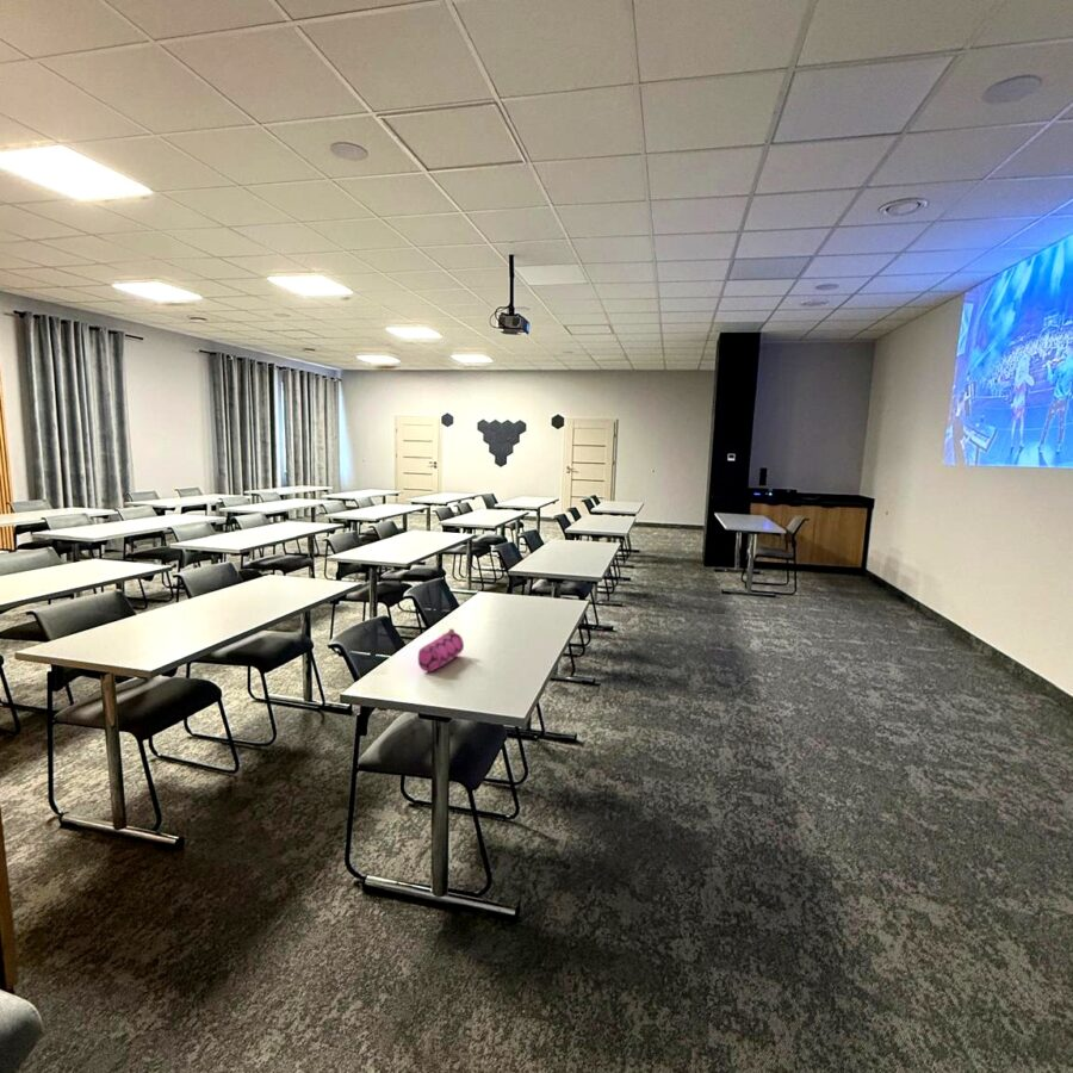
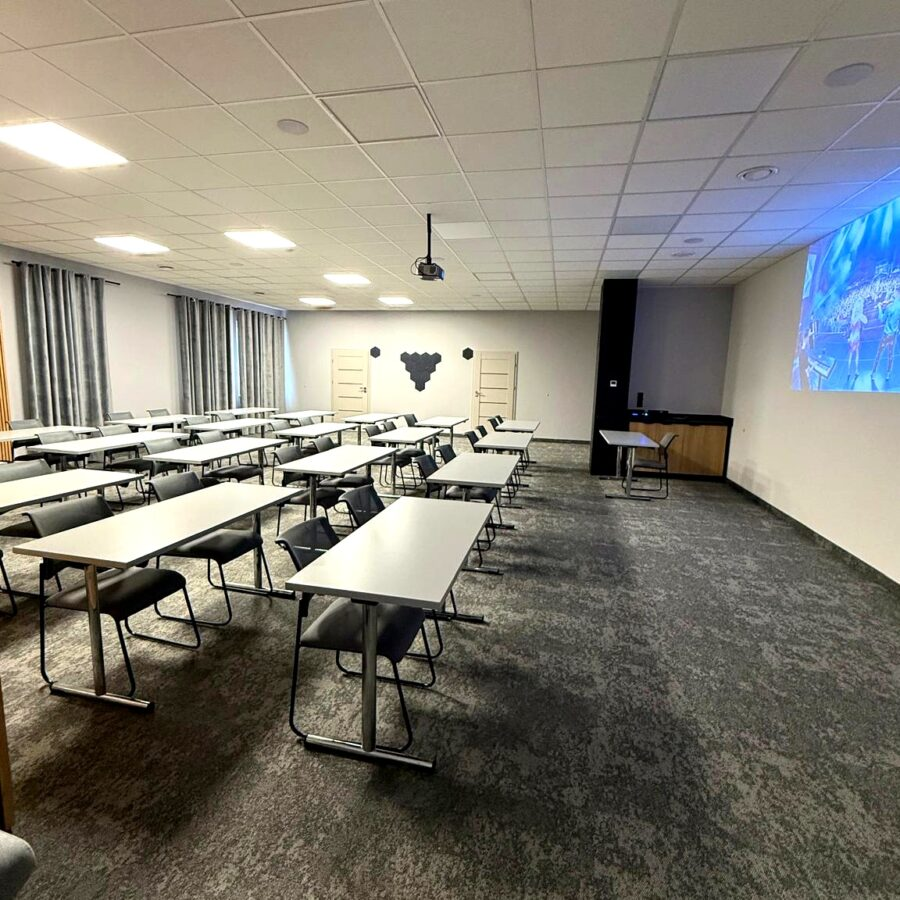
- pencil case (440, 649)
